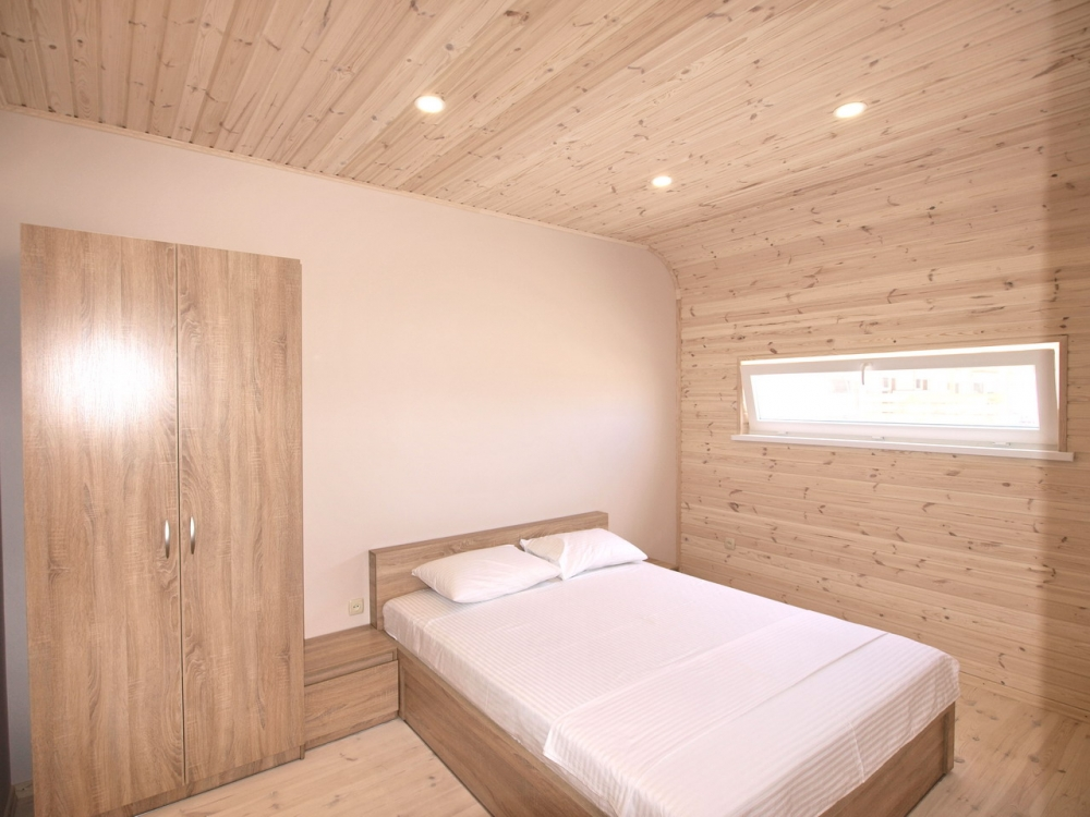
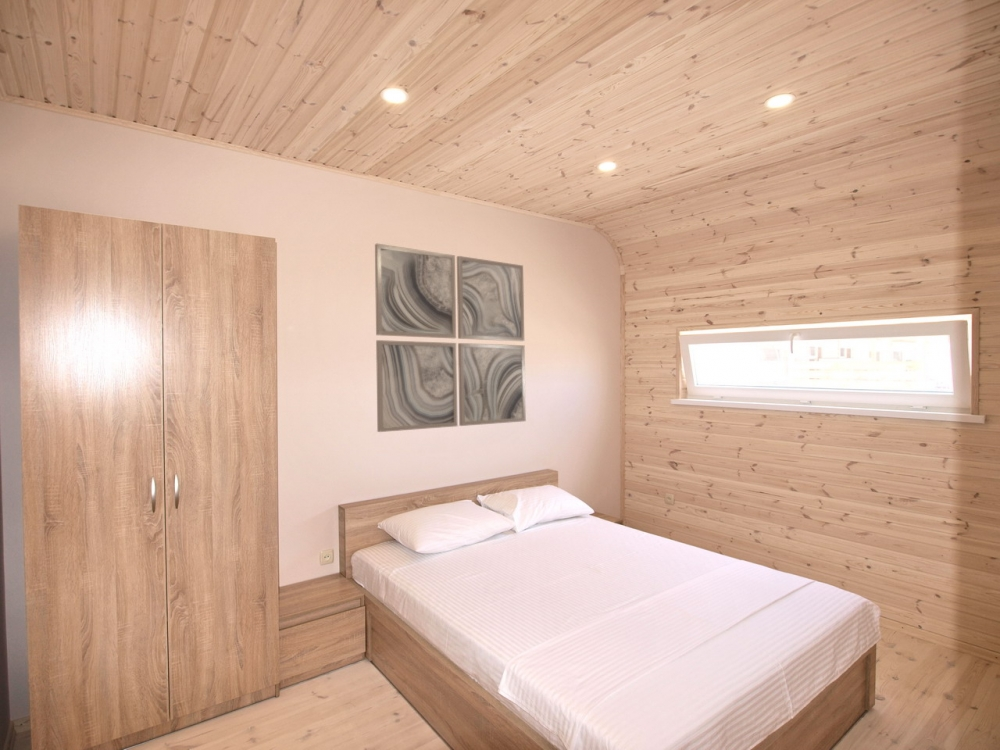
+ wall art (458, 338)
